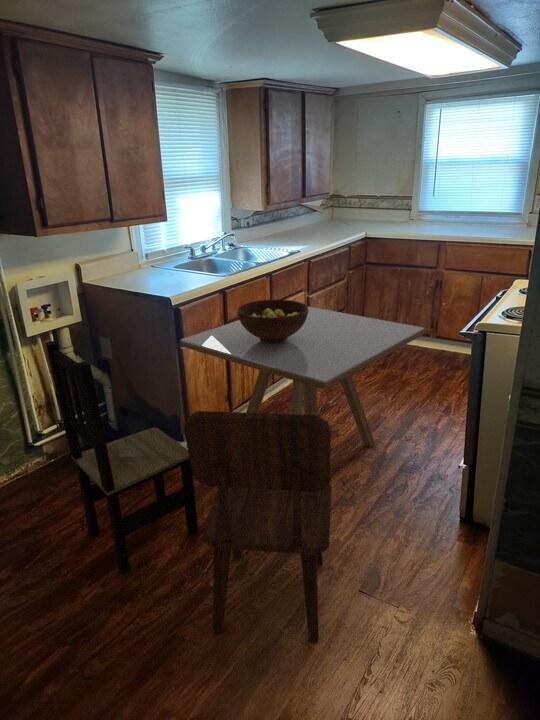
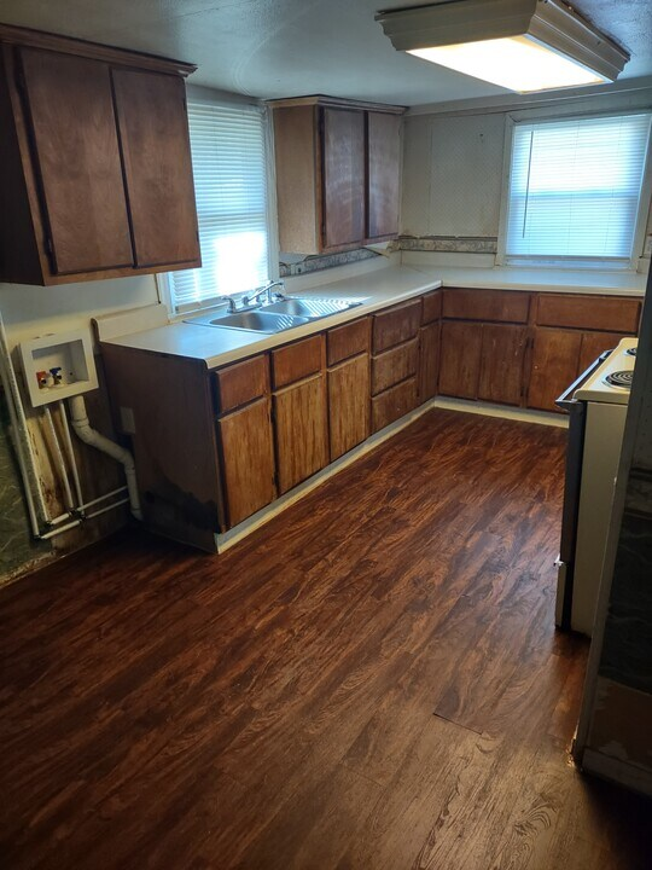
- dining chair (269, 497)
- dining table (304, 393)
- dining chair (129, 444)
- fruit bowl (273, 323)
